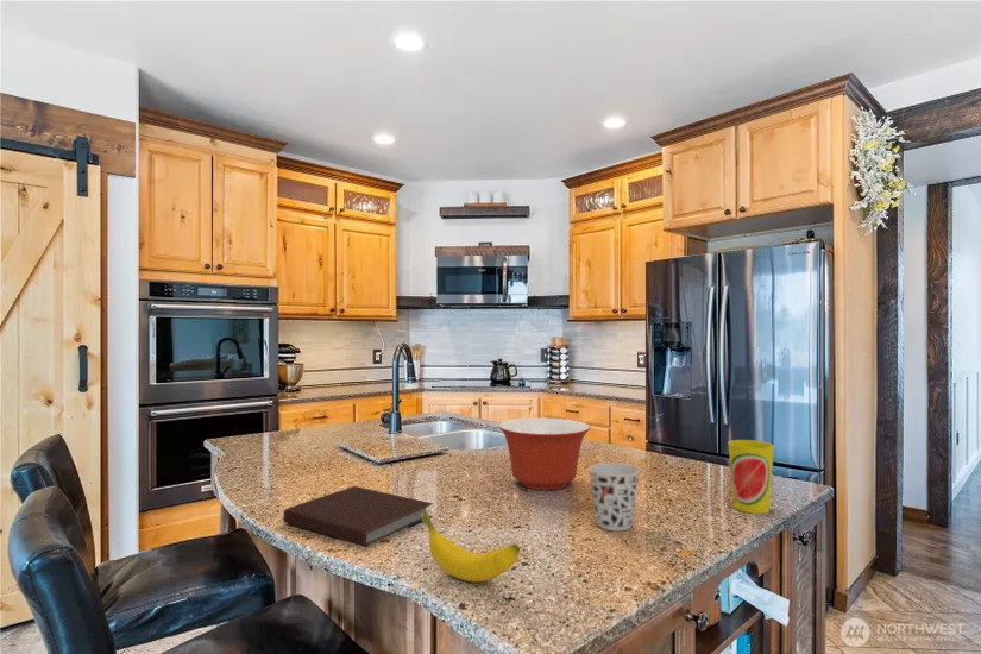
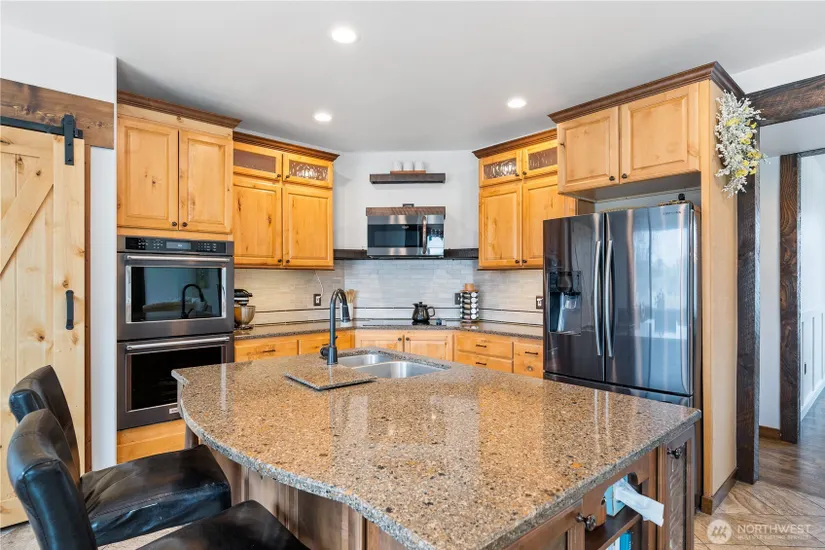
- notebook (359, 512)
- banana (469, 552)
- cup (750, 476)
- mixing bowl (543, 454)
- cup (614, 496)
